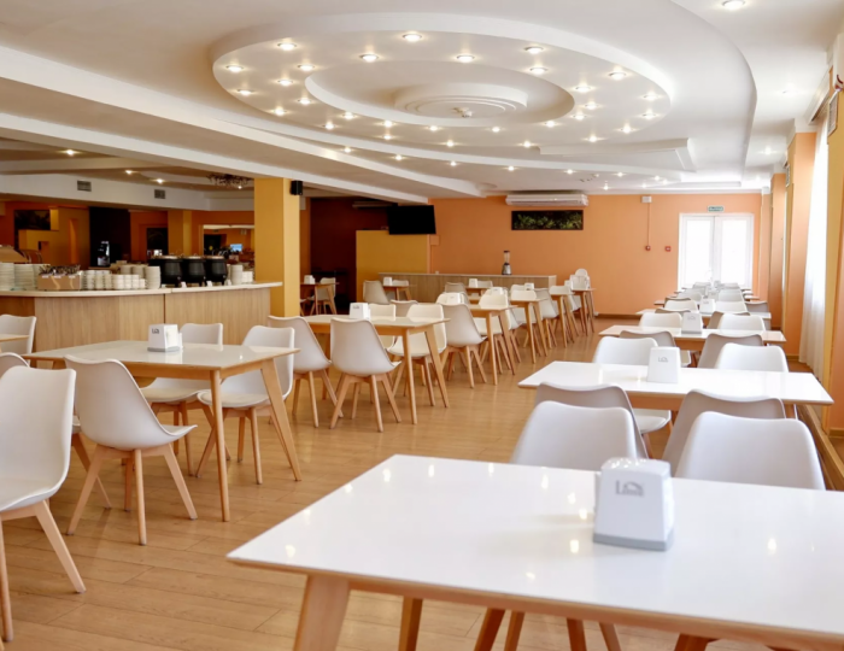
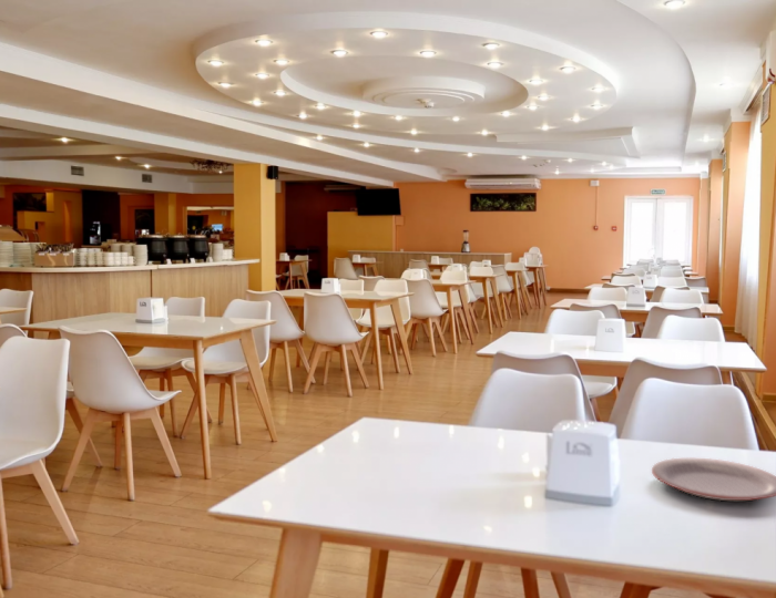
+ plate (715, 481)
